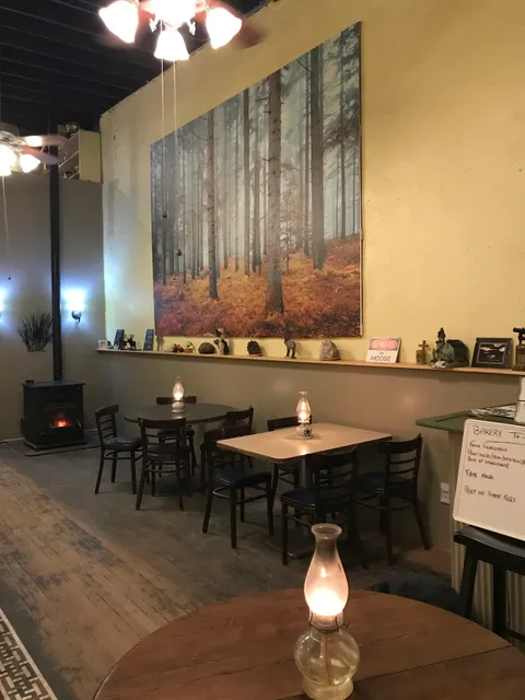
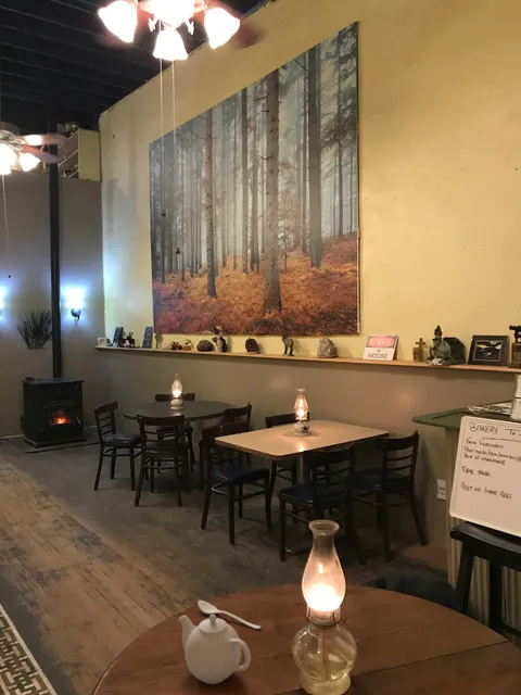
+ teapot (213, 644)
+ spoon (228, 614)
